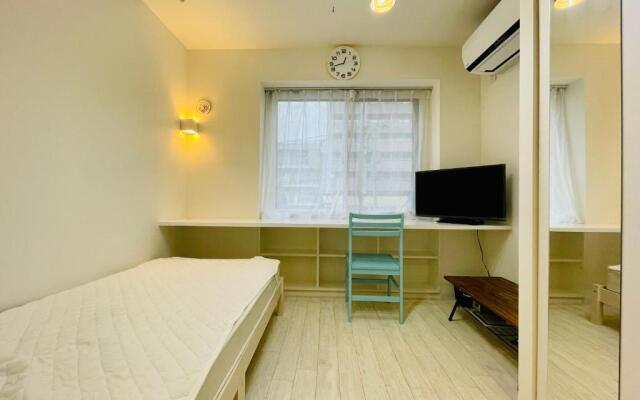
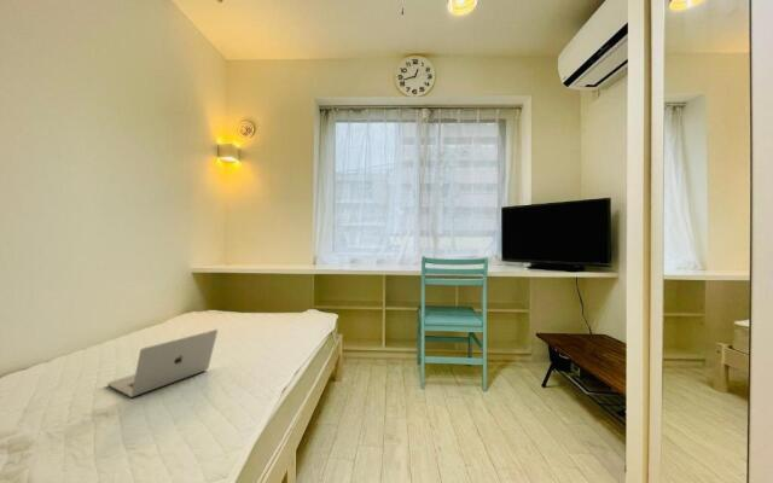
+ laptop (164, 356)
